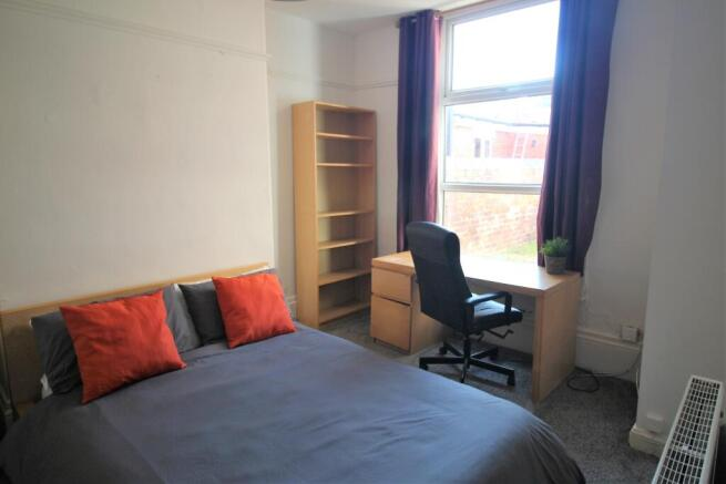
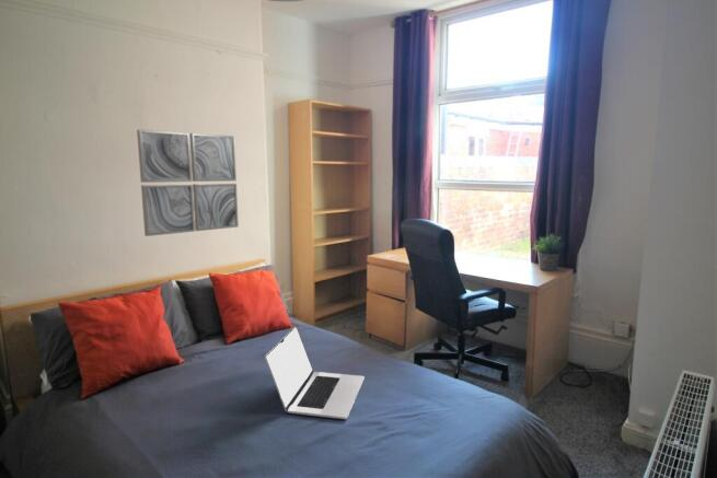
+ laptop (319, 372)
+ wall art (193, 184)
